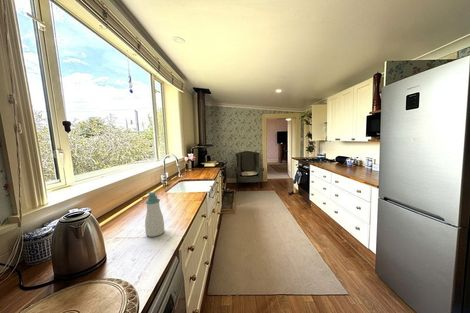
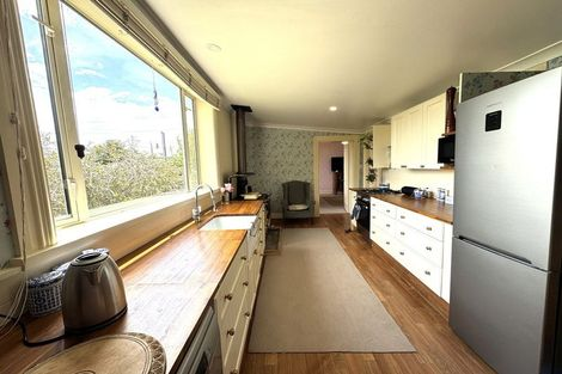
- soap bottle (153, 213)
